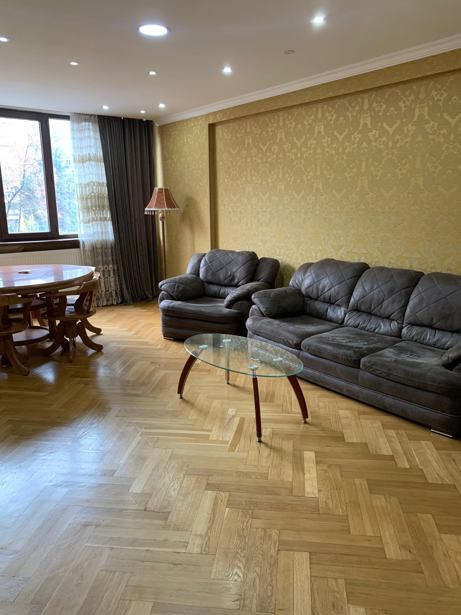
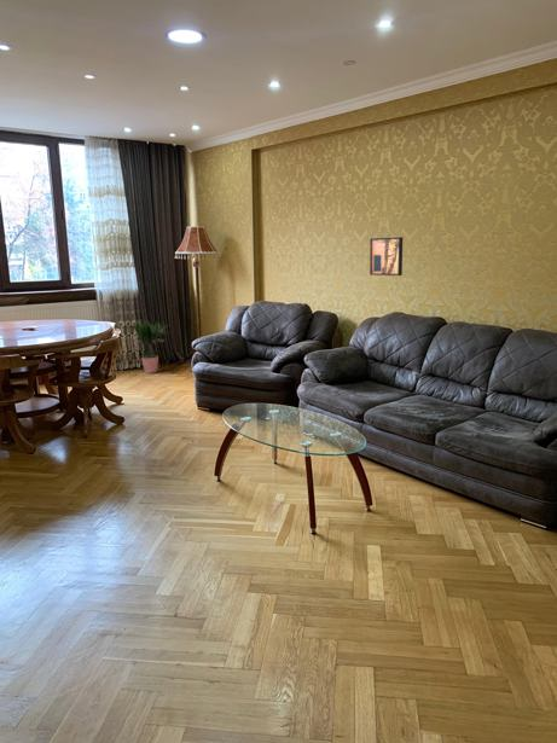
+ wall art (385, 256)
+ potted plant (149, 344)
